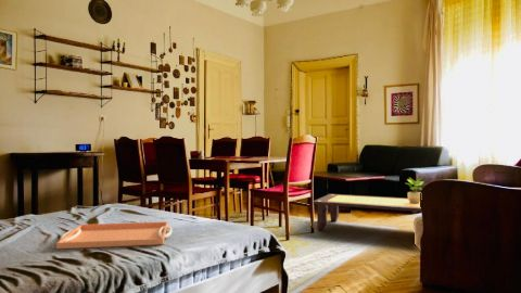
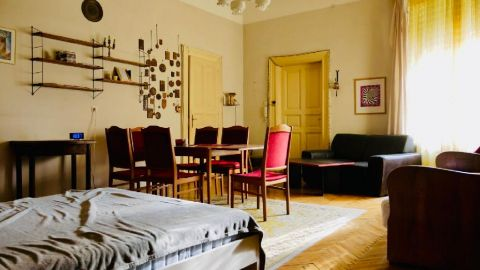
- coffee table (382, 208)
- serving tray (118, 233)
- potted plant (416, 188)
